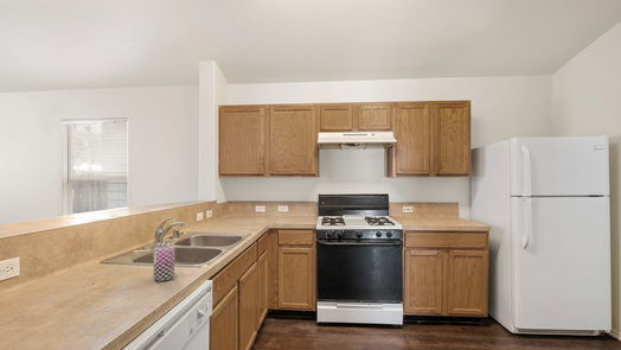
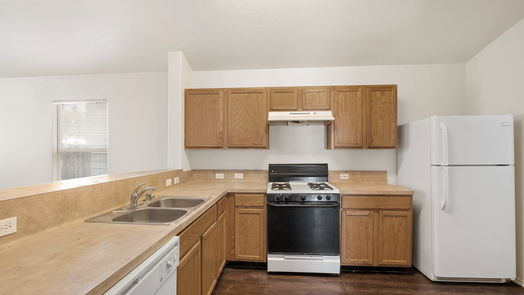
- beer can (164, 261)
